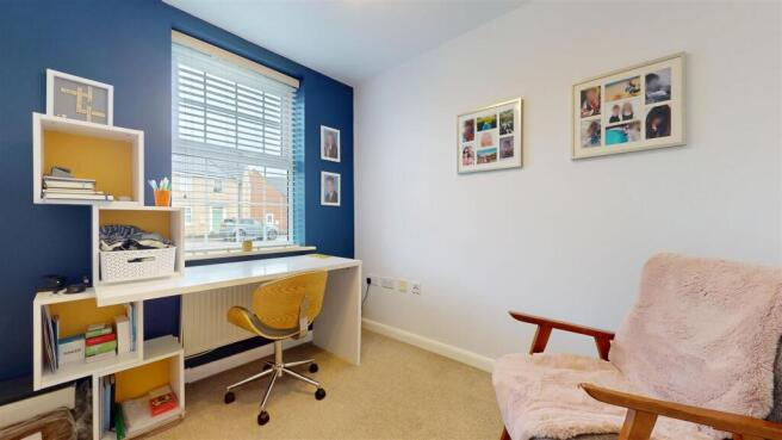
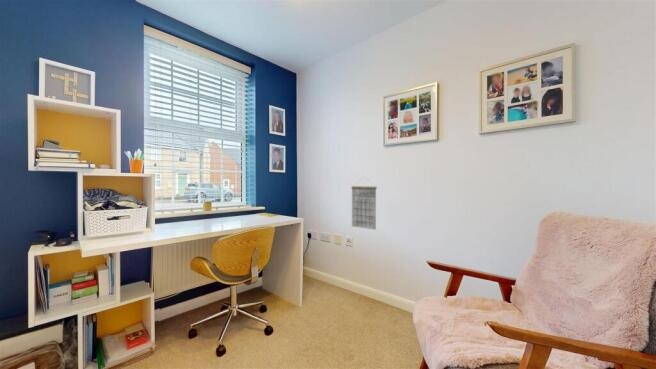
+ calendar (363, 202)
